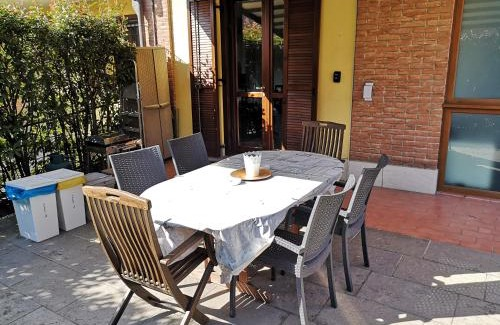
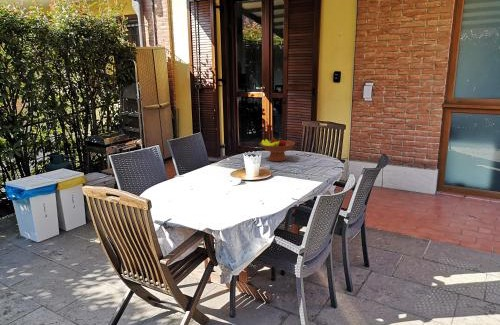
+ fruit bowl (277, 148)
